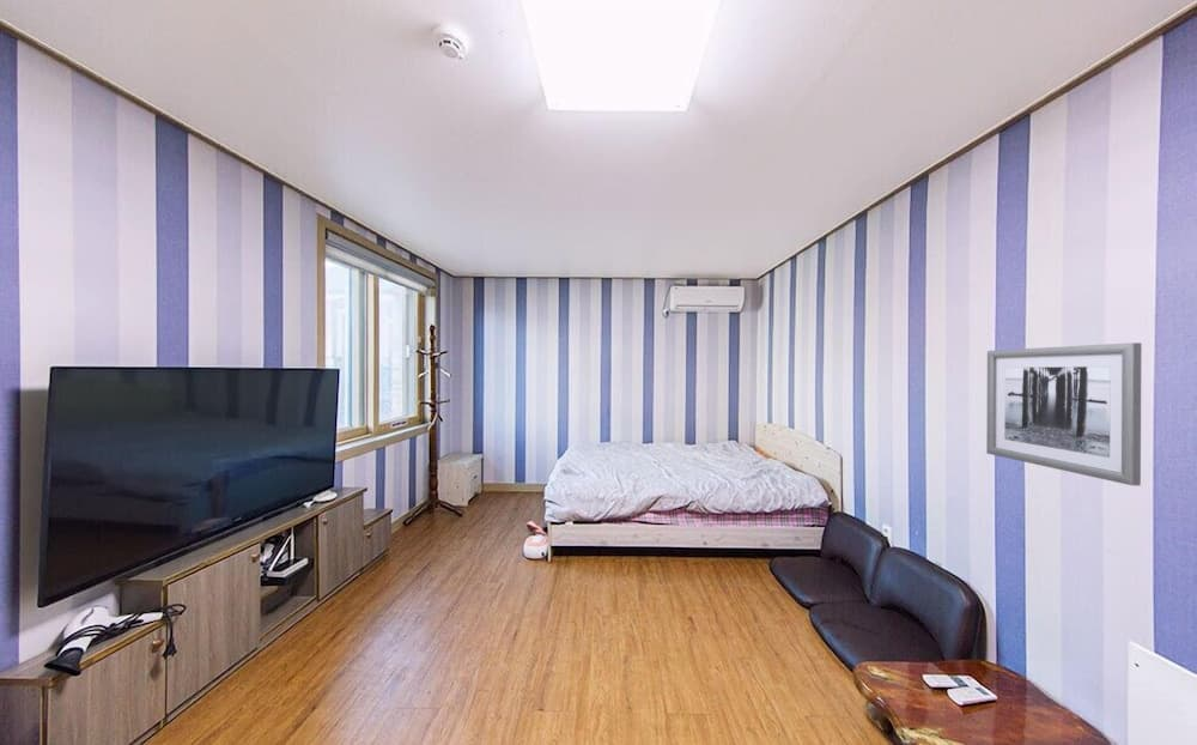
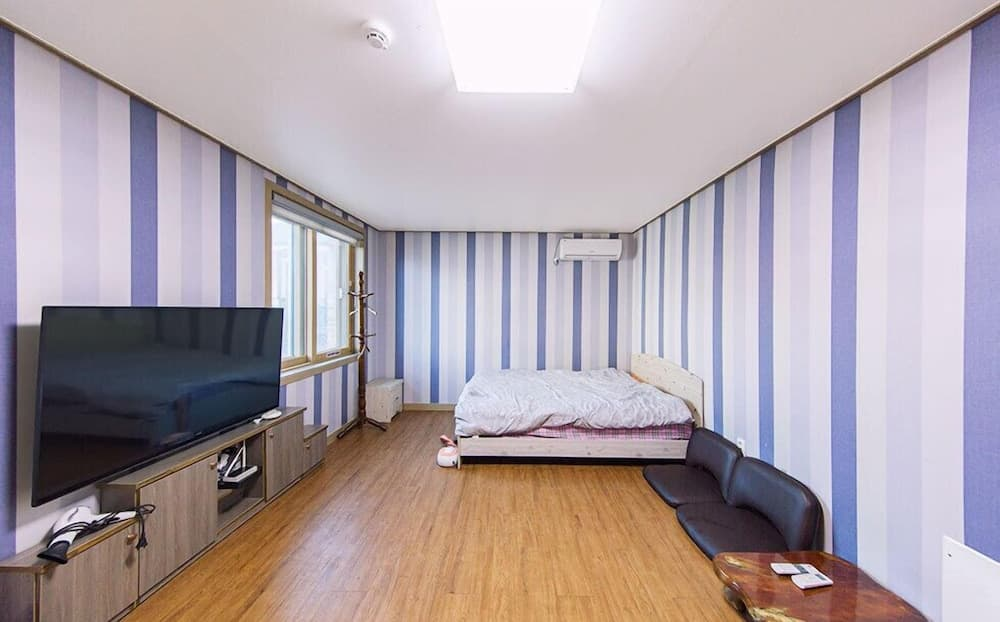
- wall art (1051, 407)
